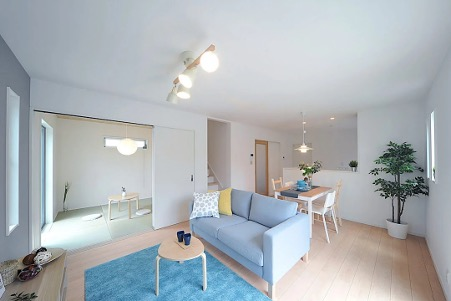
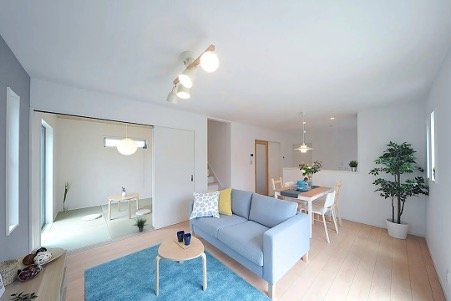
+ potted plant (141, 222)
